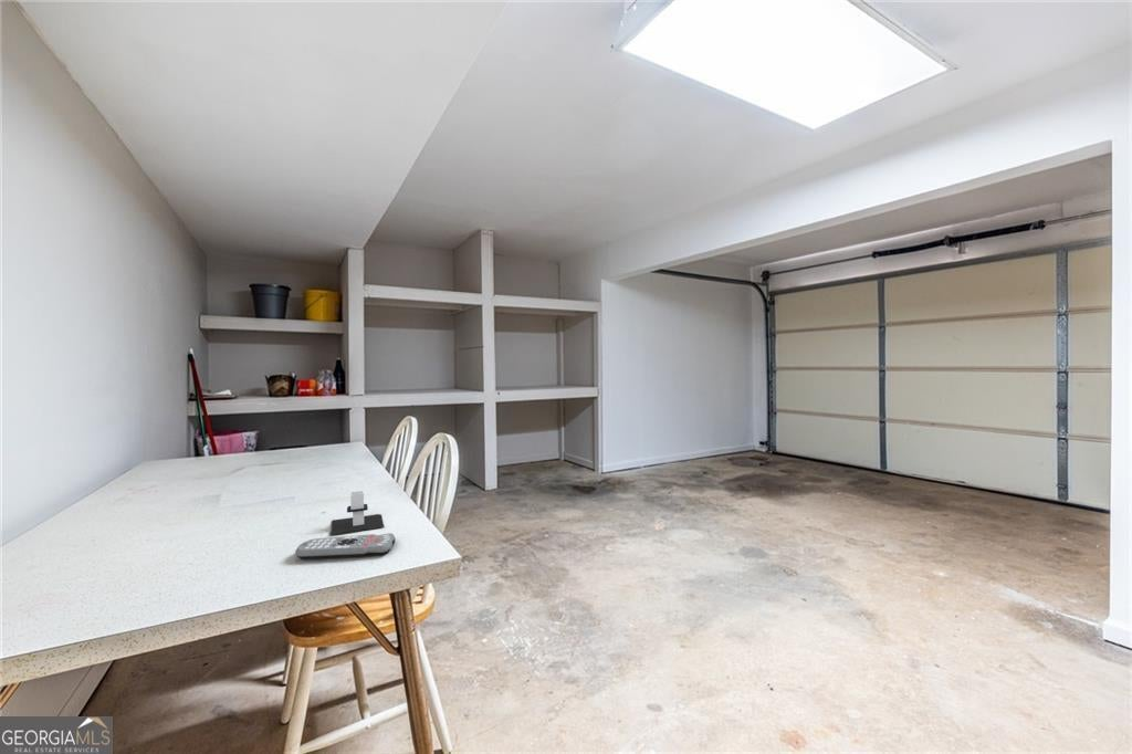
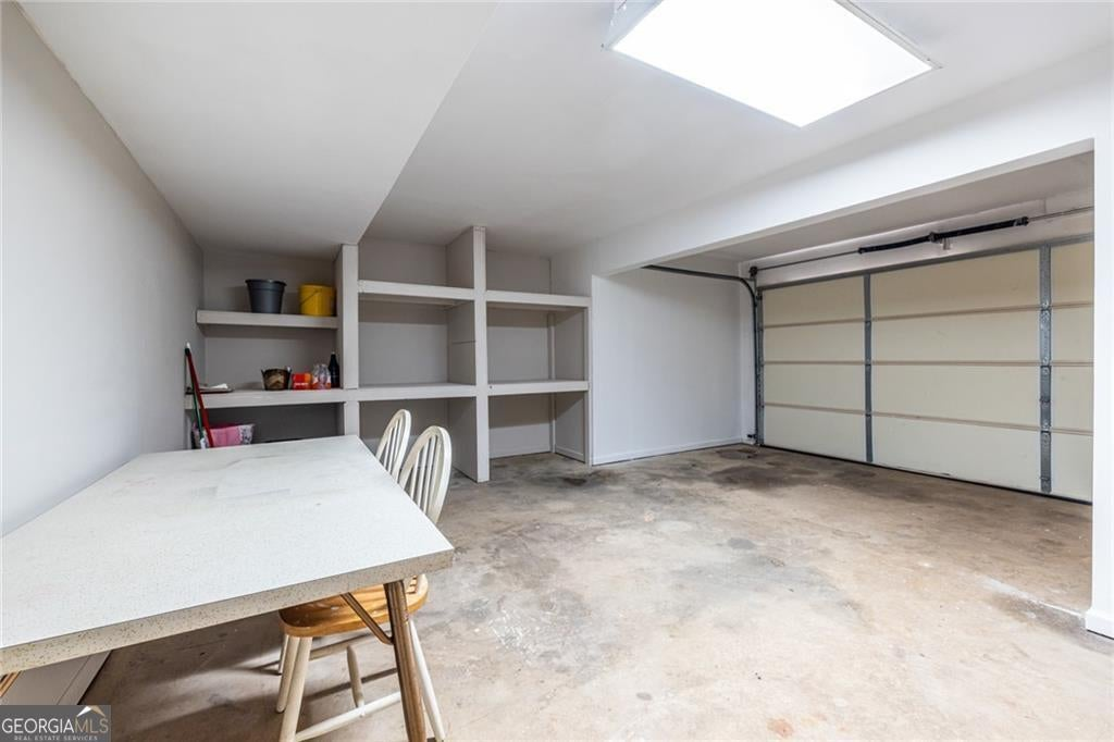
- architectural model (357, 507)
- remote control (346, 546)
